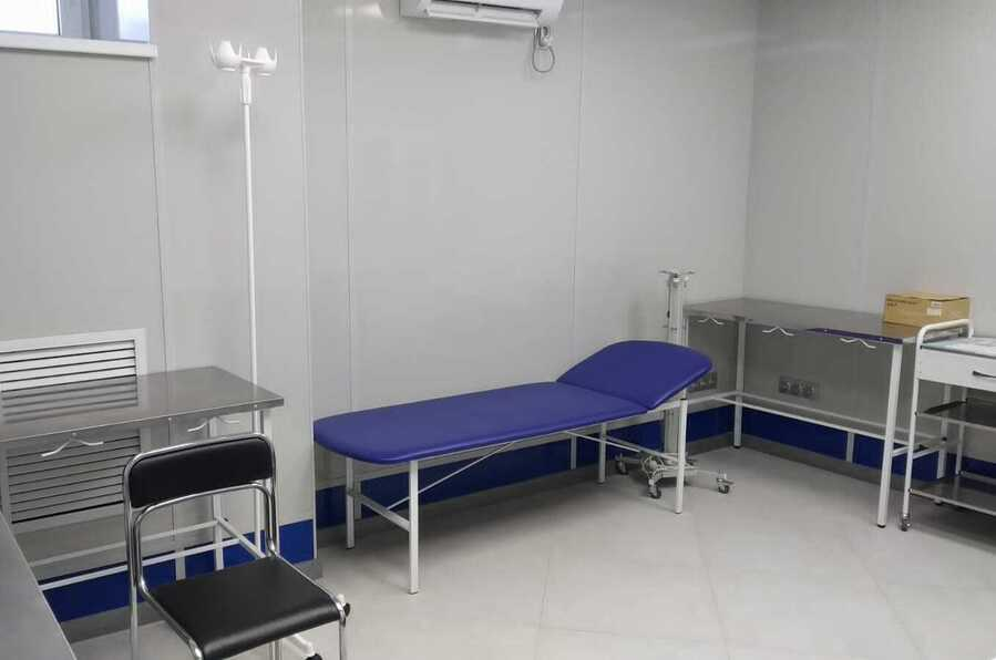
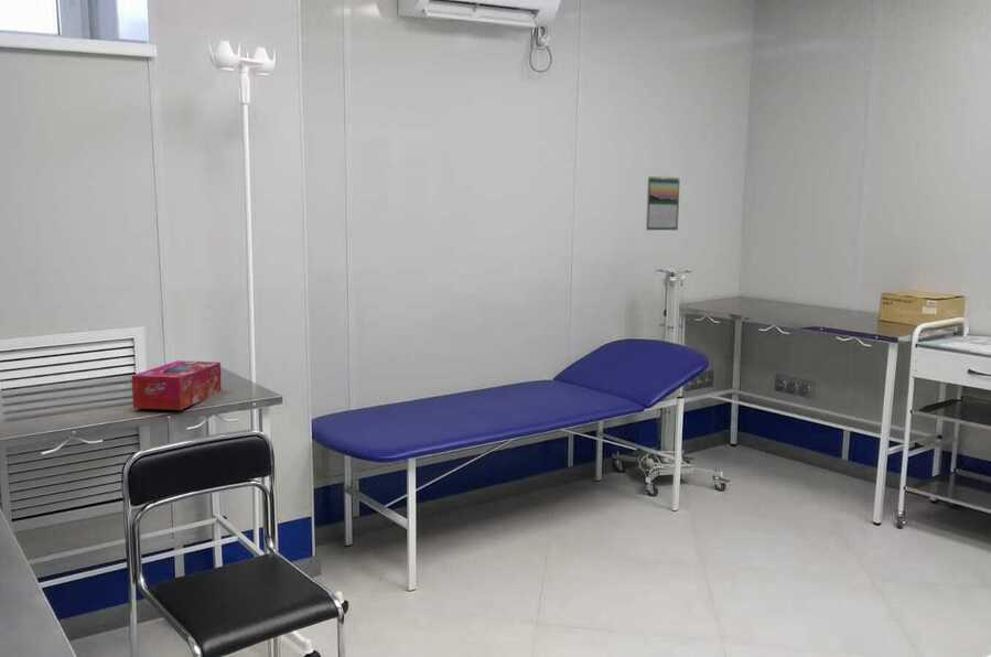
+ calendar (663, 203)
+ tissue box (179, 384)
